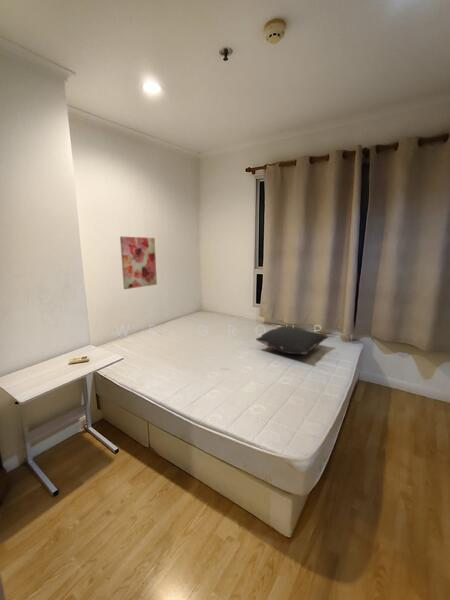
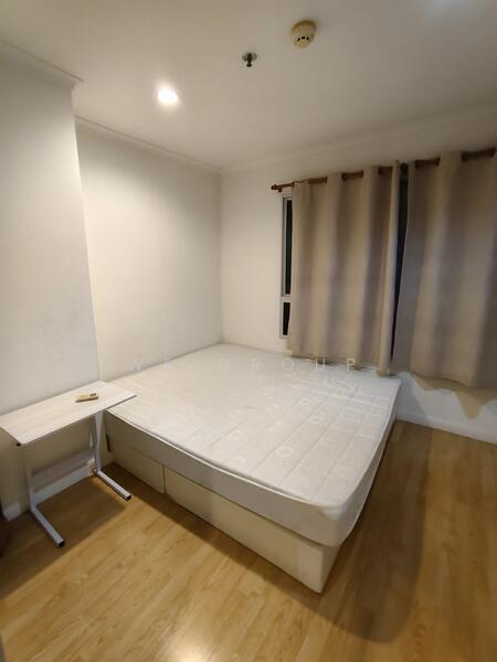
- wall art (139, 262)
- pillow (292, 338)
